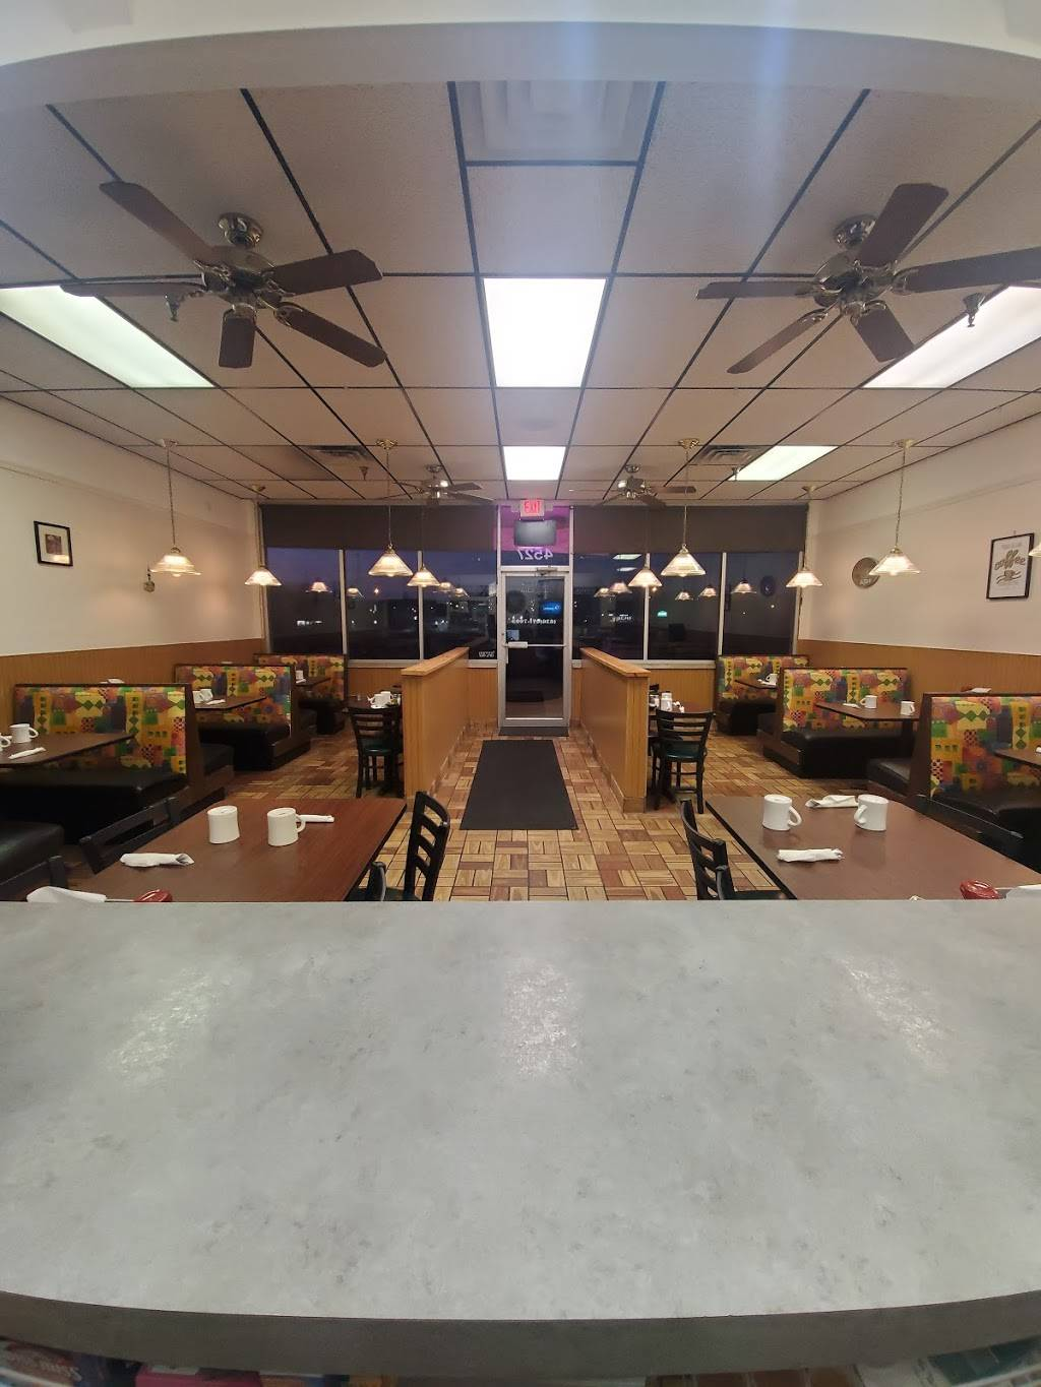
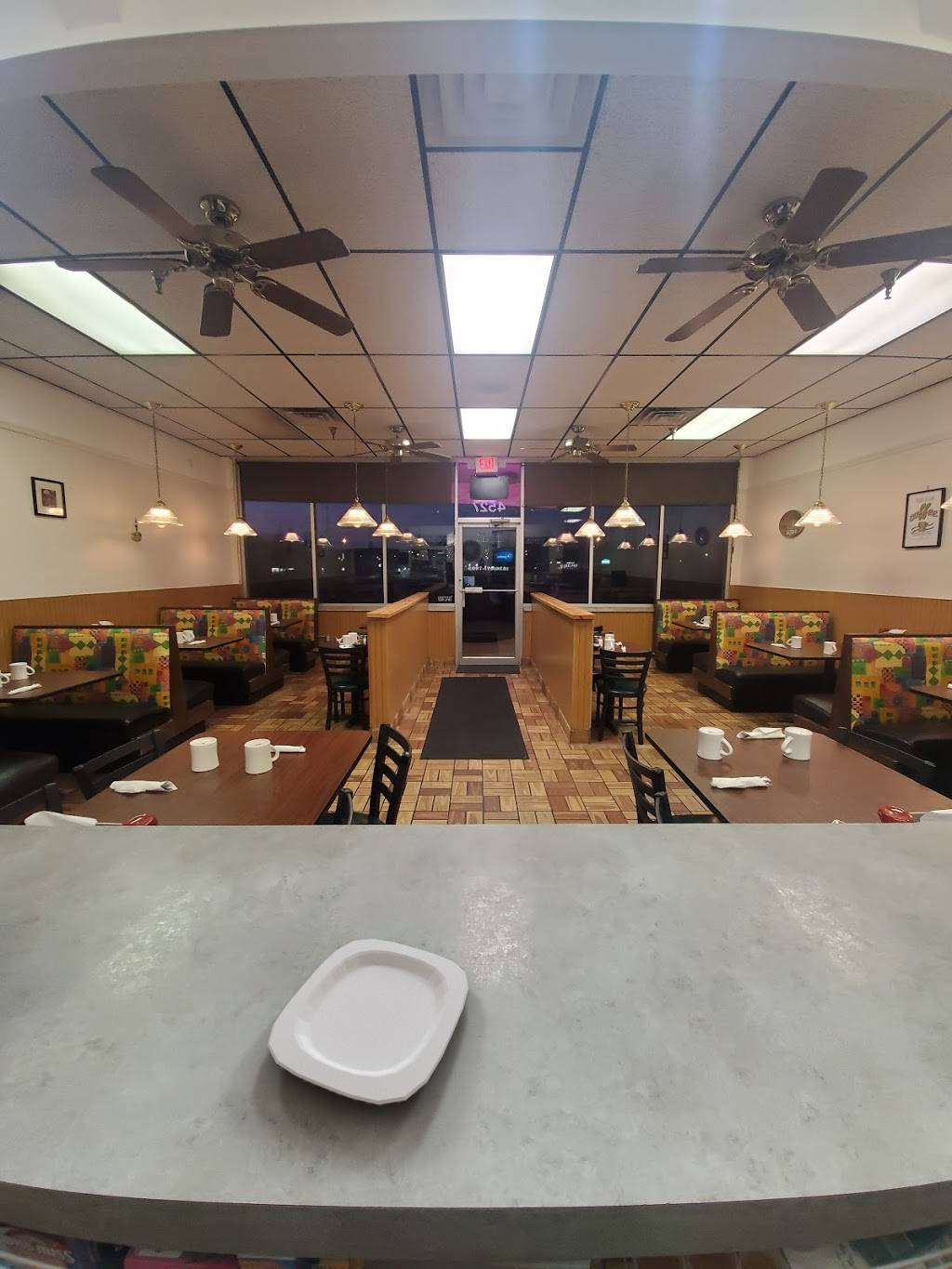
+ plate (375, 1011)
